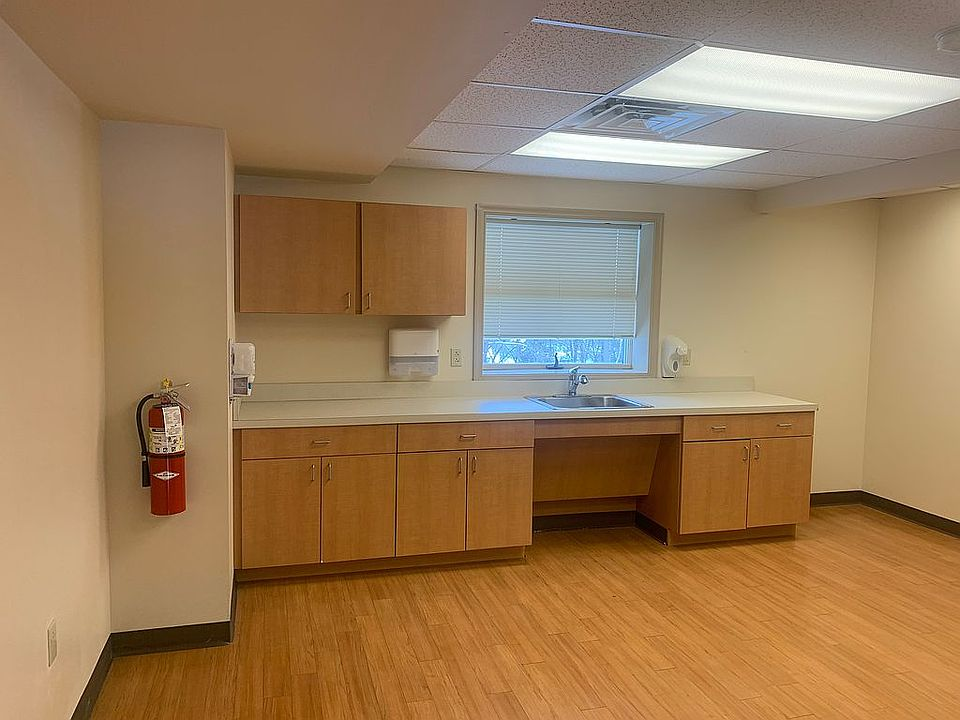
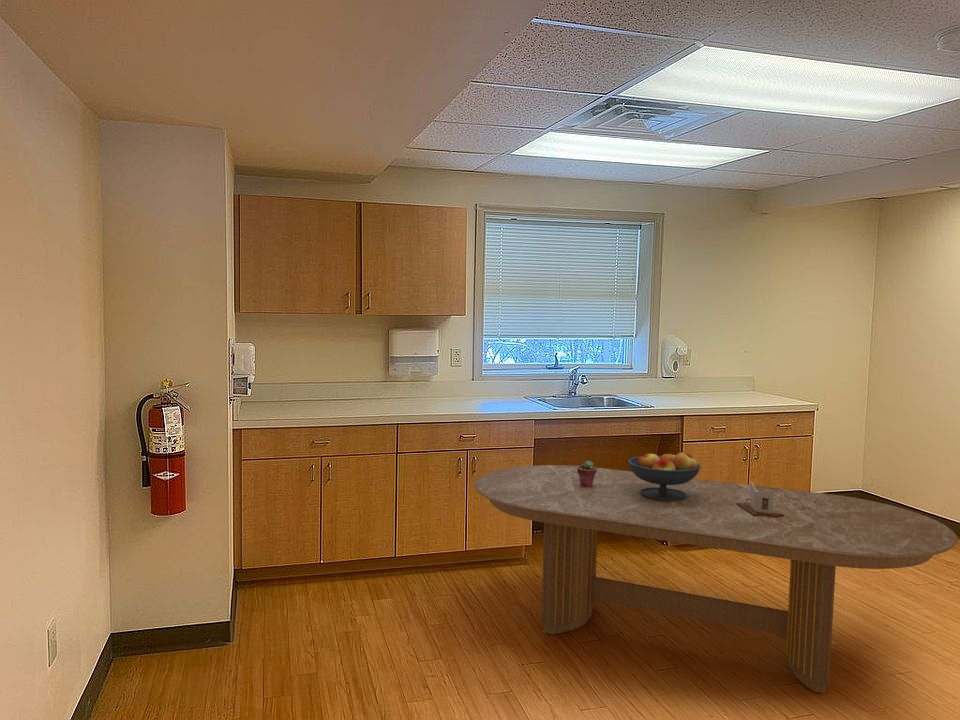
+ potted succulent (586, 472)
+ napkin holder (760, 495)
+ fruit bowl (663, 472)
+ dining table (682, 592)
